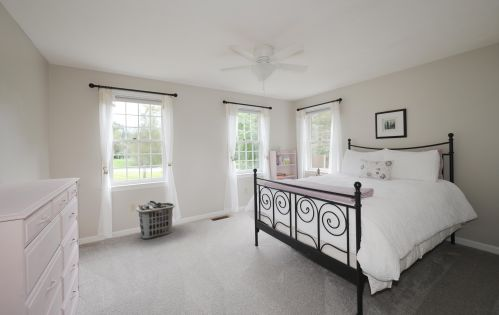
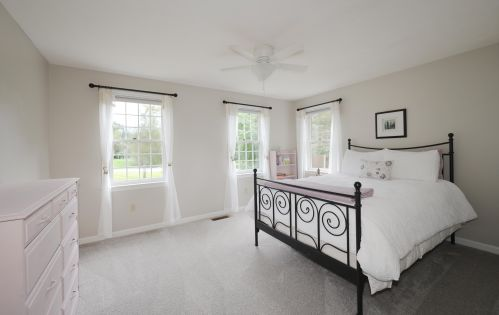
- clothes hamper (156, 217)
